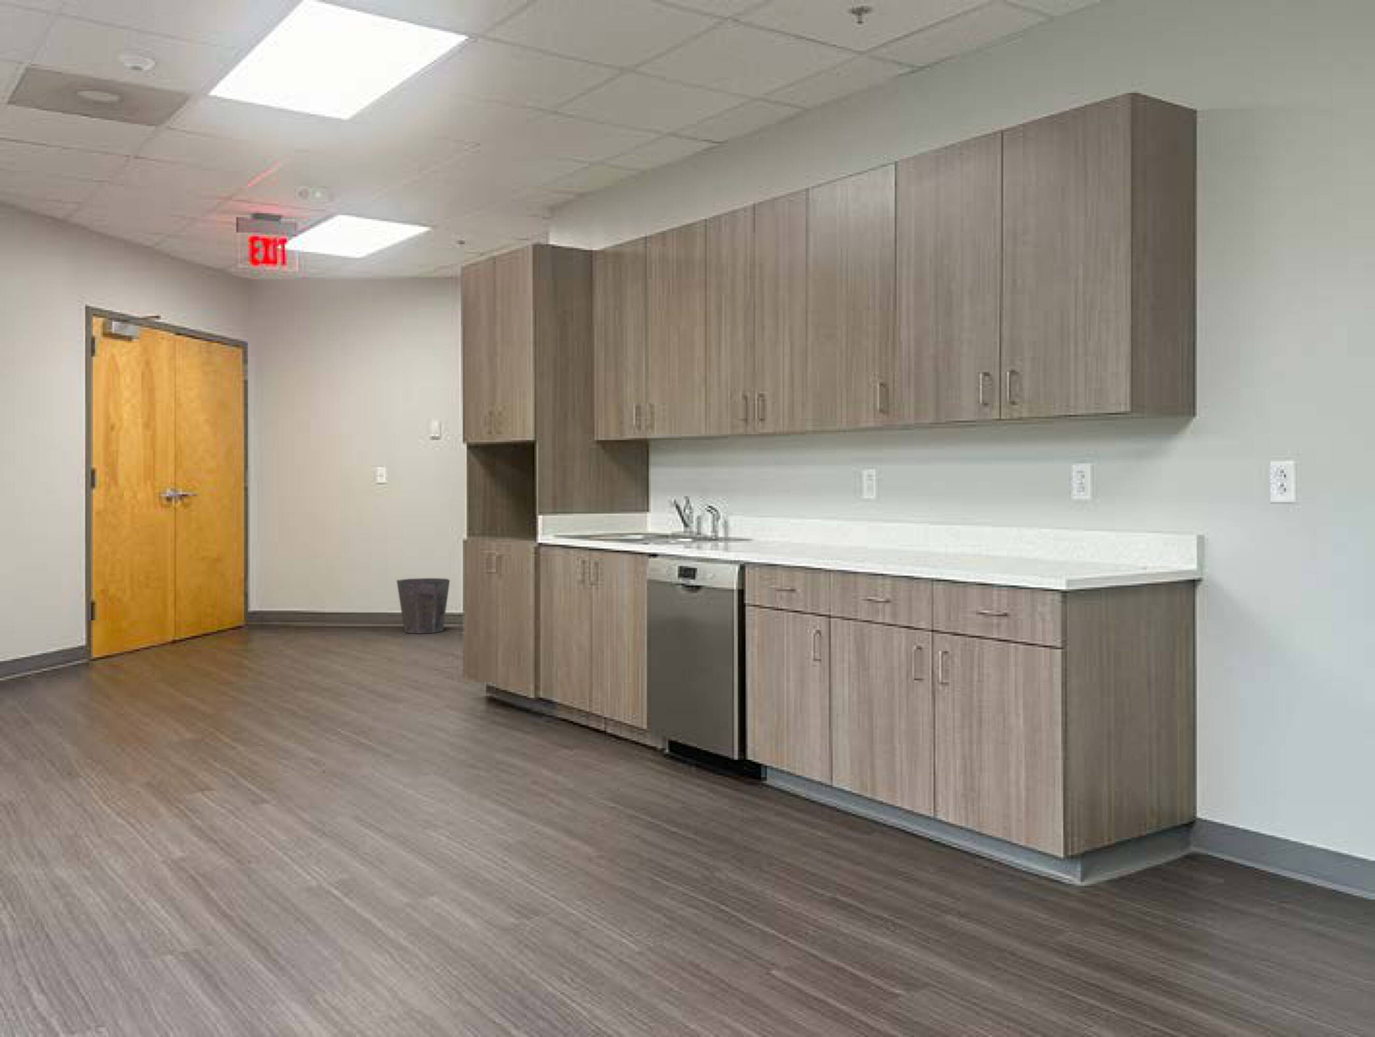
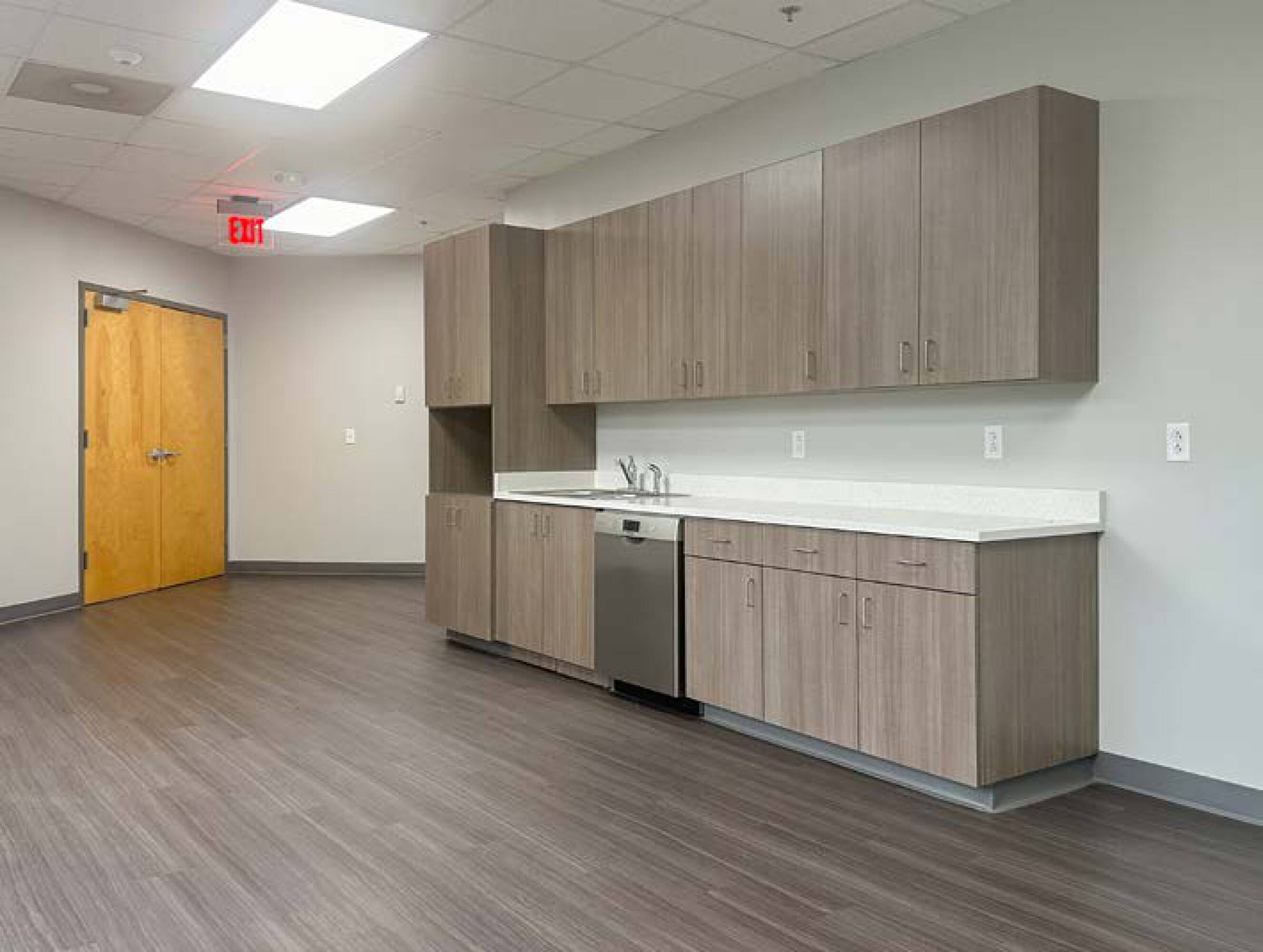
- waste bin (423, 606)
